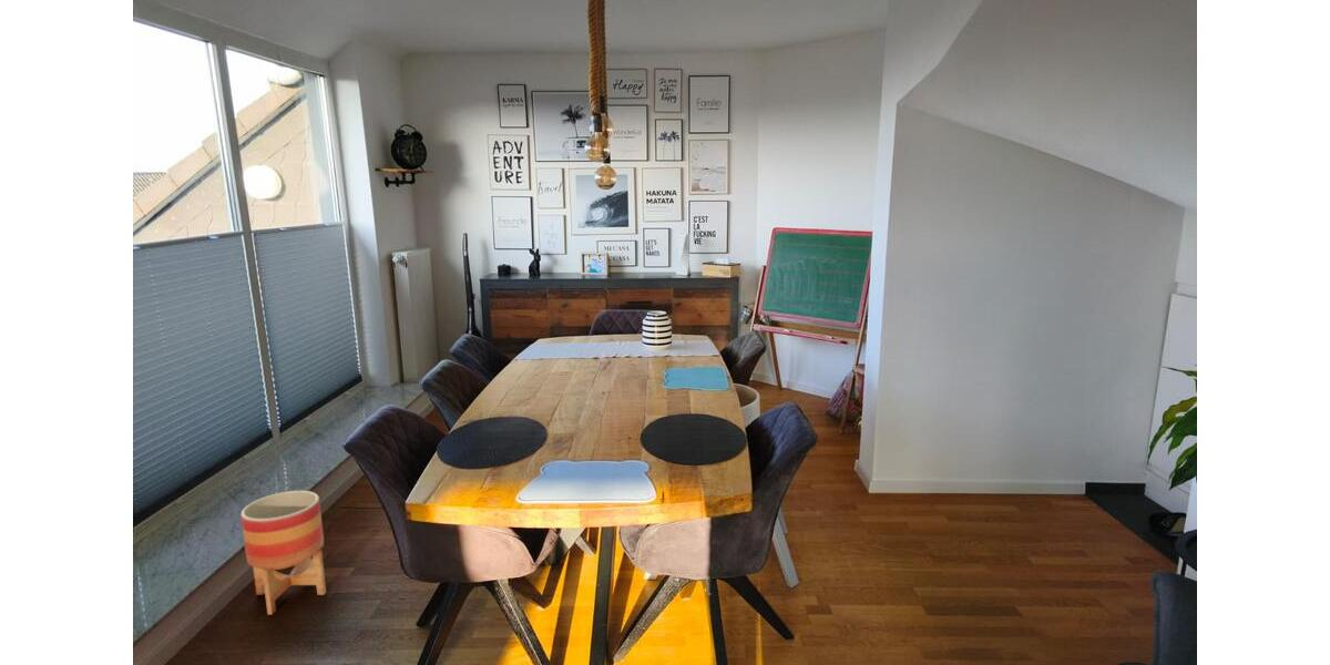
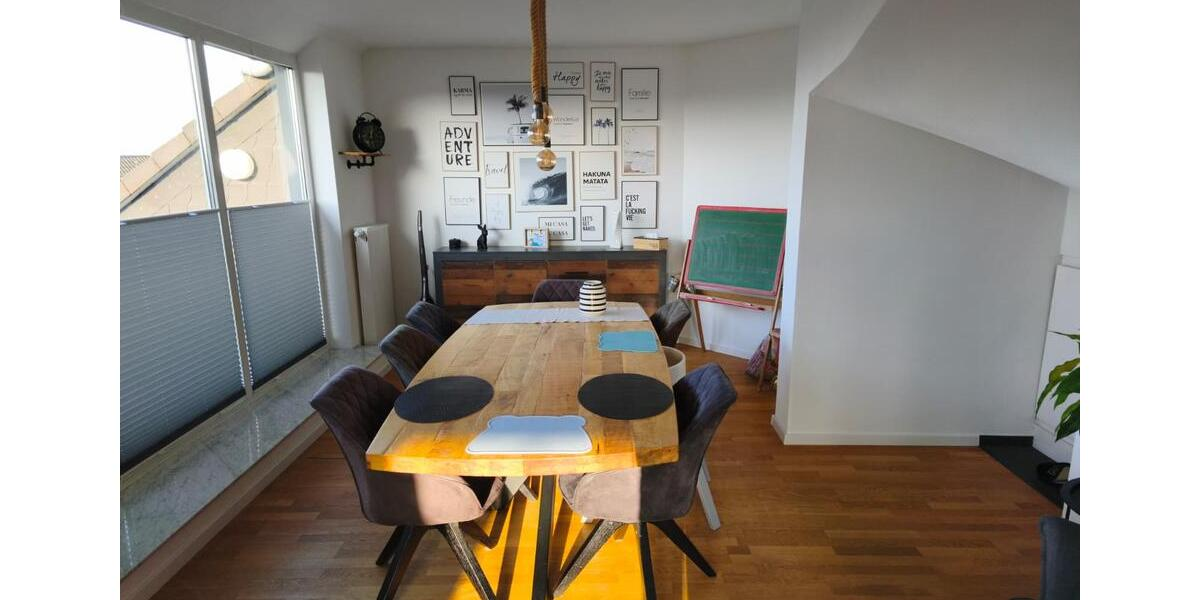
- planter (286, 549)
